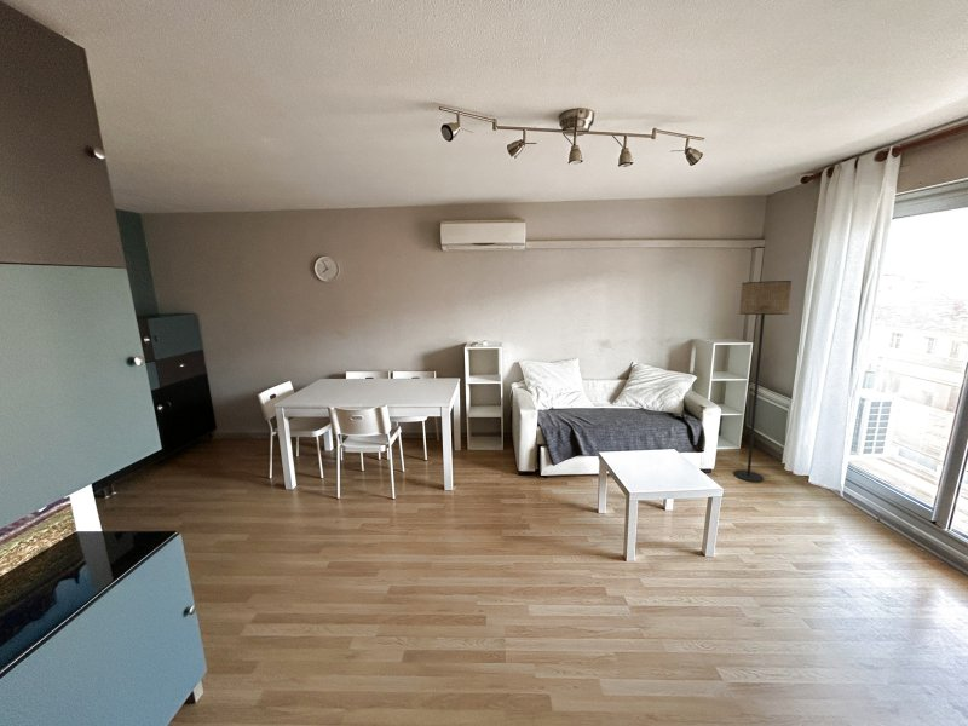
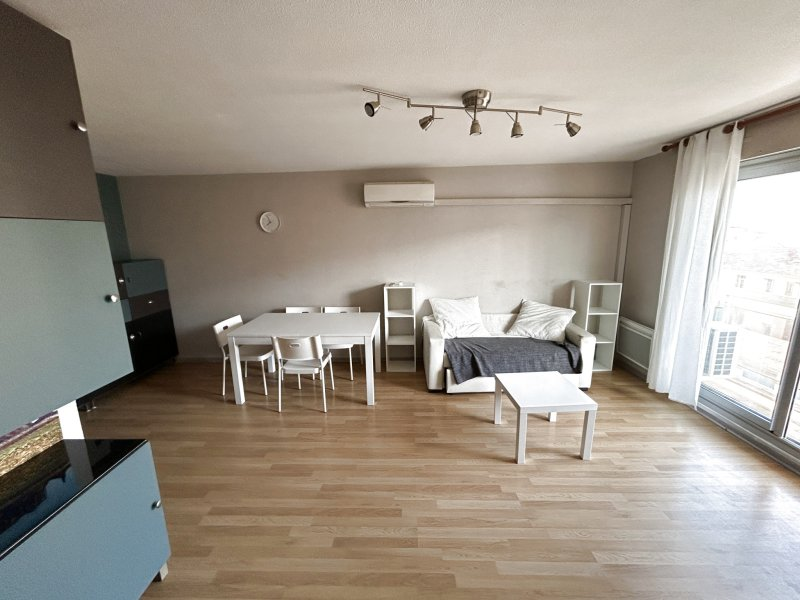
- floor lamp (756, 382)
